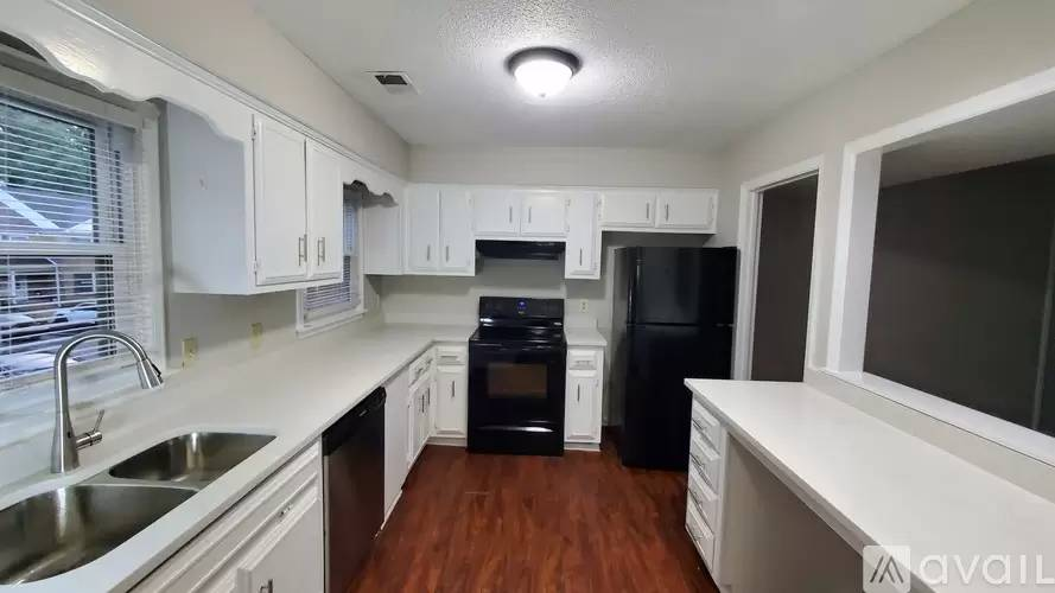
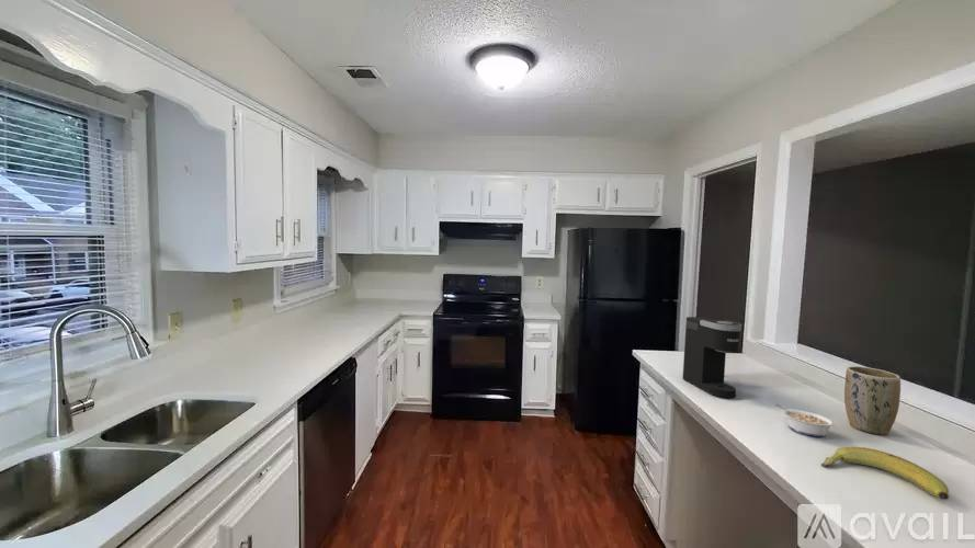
+ legume (805, 422)
+ coffee maker (710, 353)
+ banana (874, 466)
+ plant pot (870, 400)
